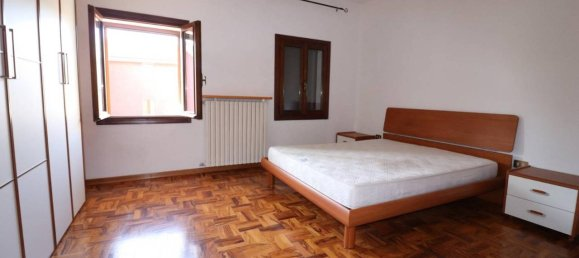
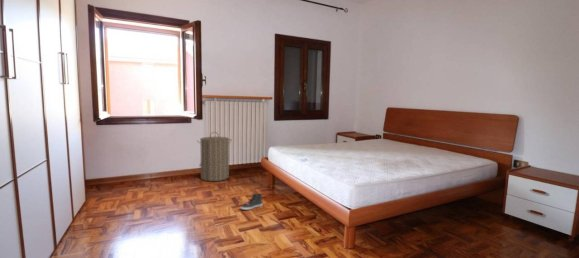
+ sneaker (251, 200)
+ laundry hamper (214, 154)
